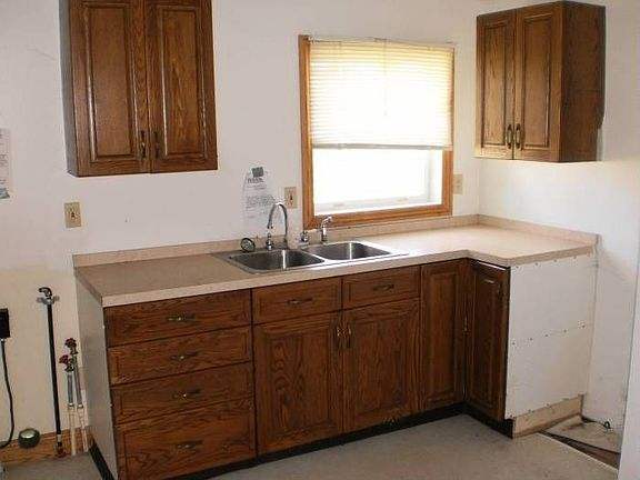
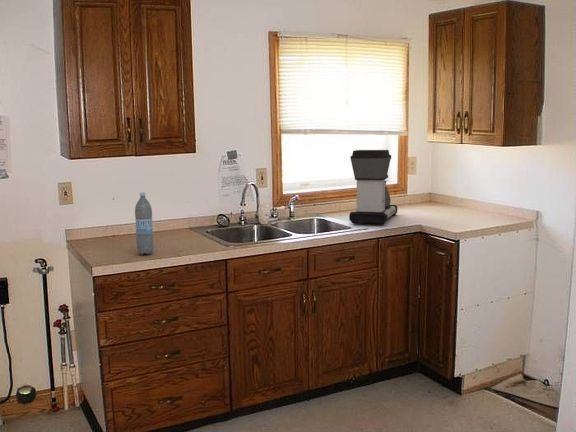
+ coffee maker (374, 184)
+ water bottle (144, 223)
